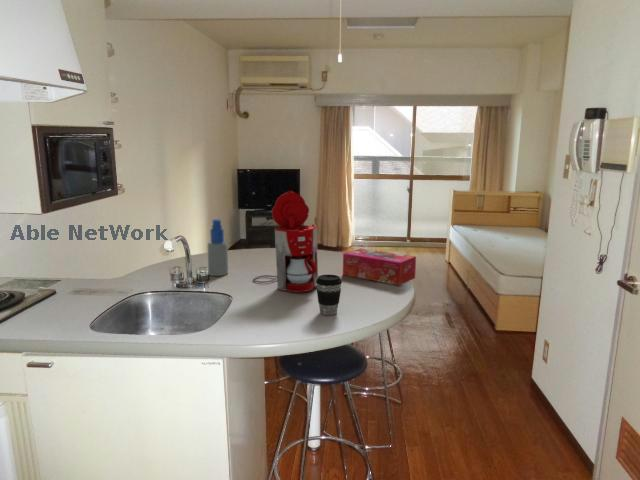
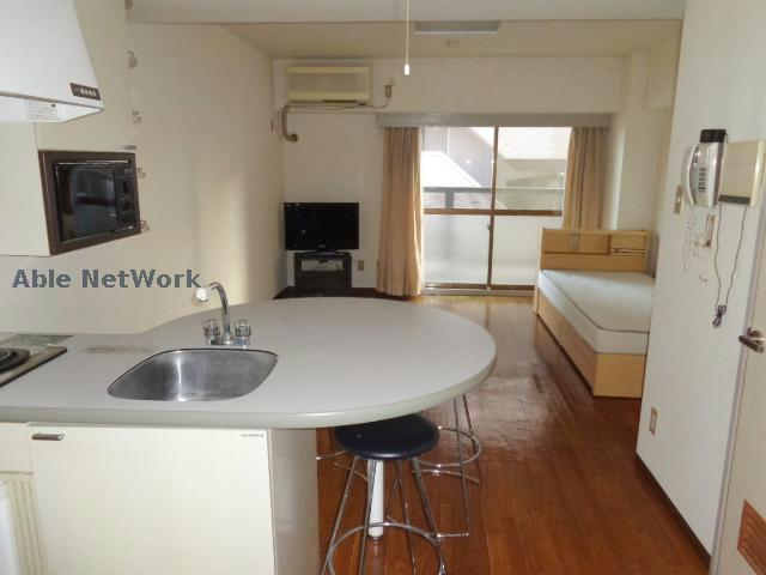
- coffee cup (328, 294)
- spray bottle (217, 246)
- tissue box (378, 265)
- coffee maker (284, 237)
